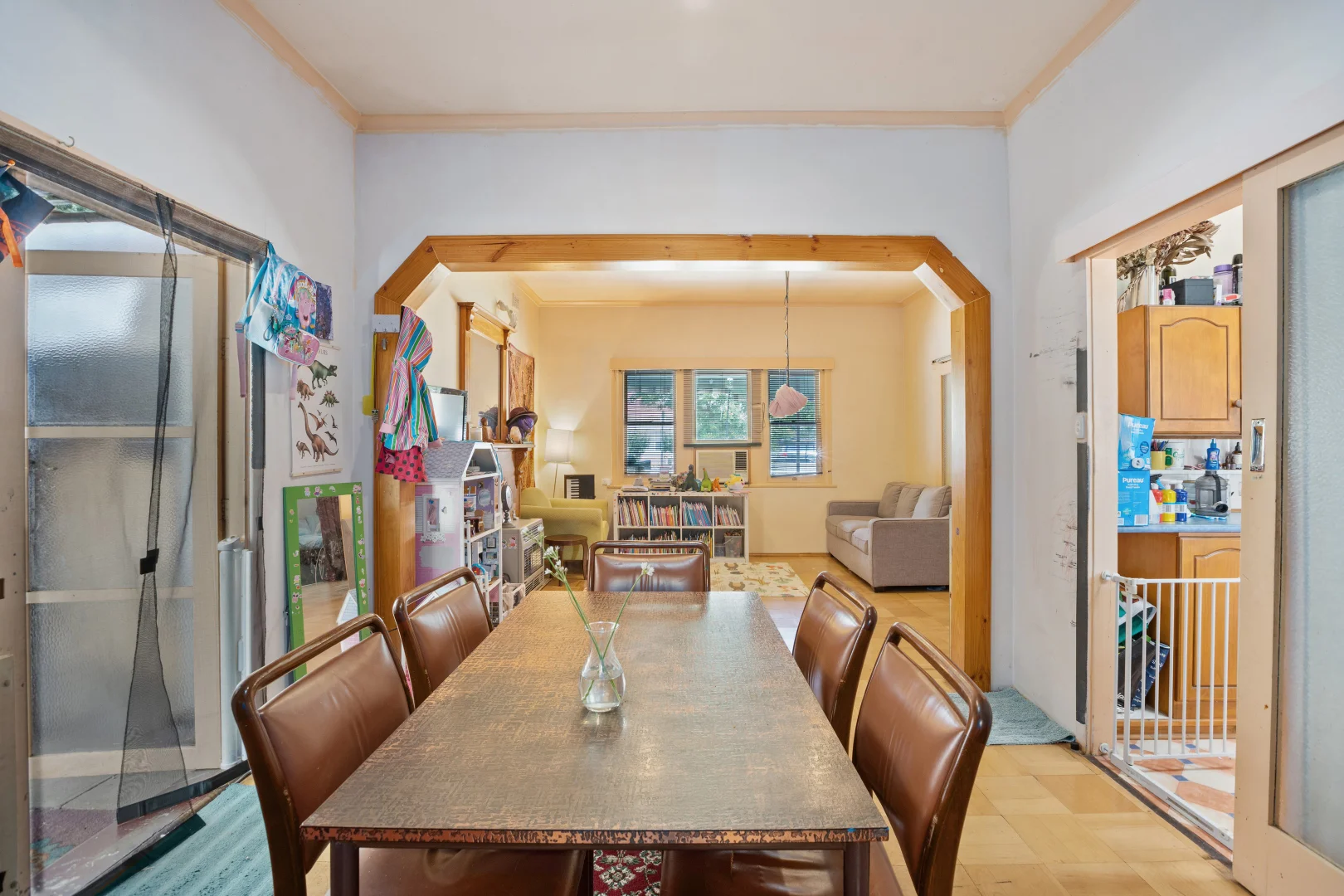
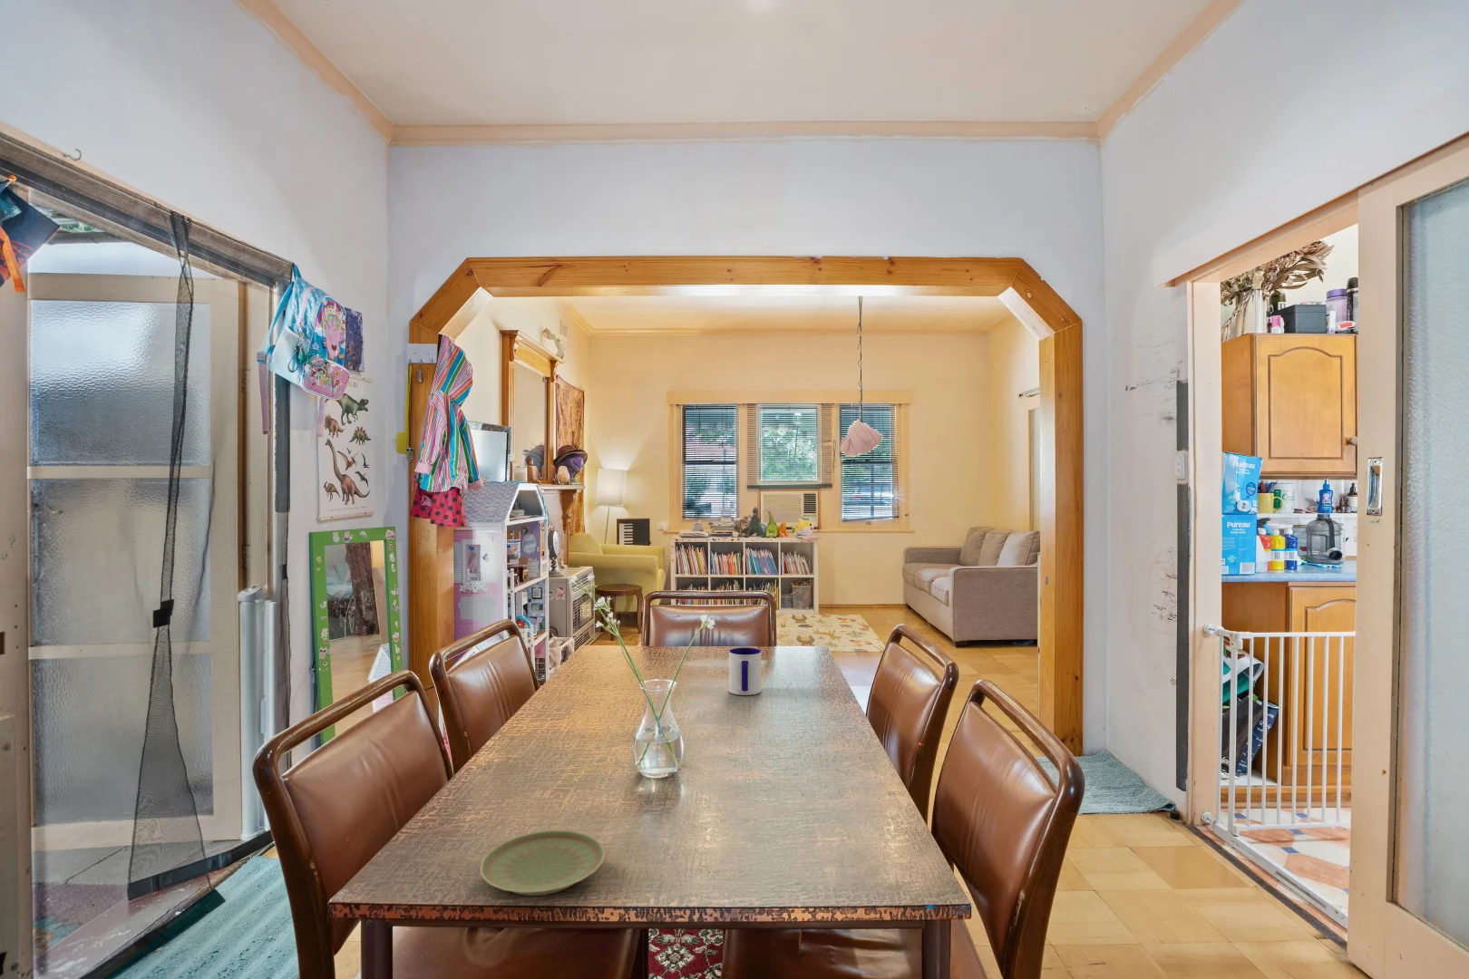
+ mug (744, 673)
+ plate (543, 865)
